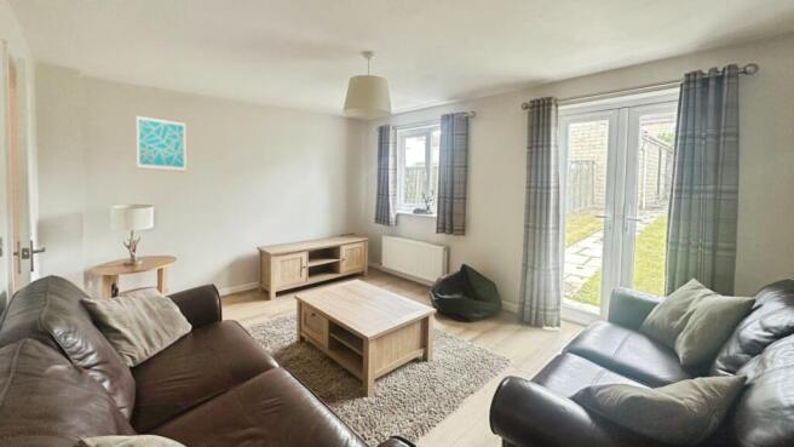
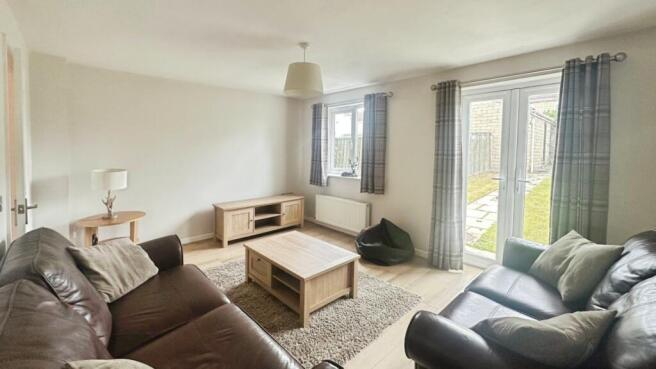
- wall art (162, 144)
